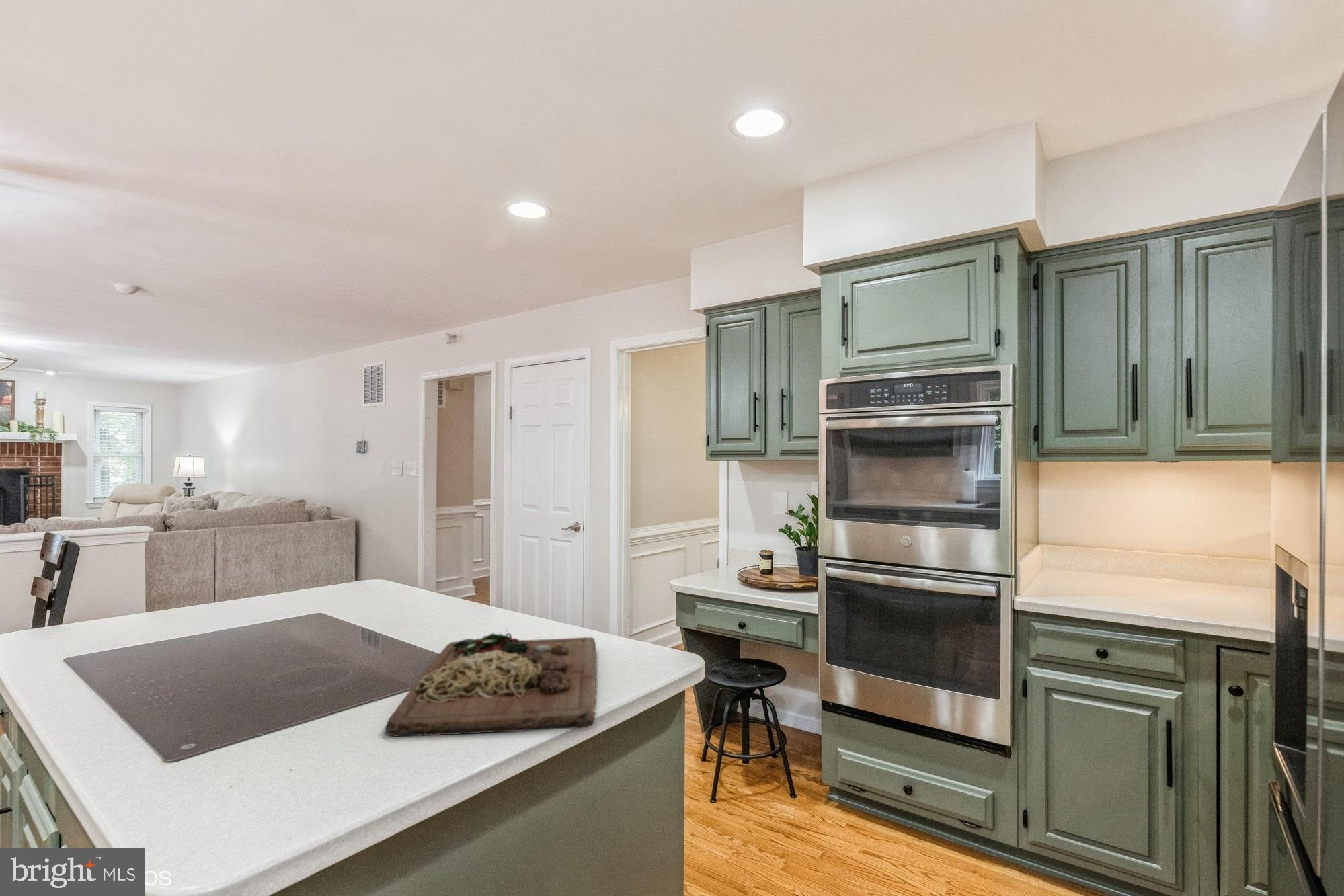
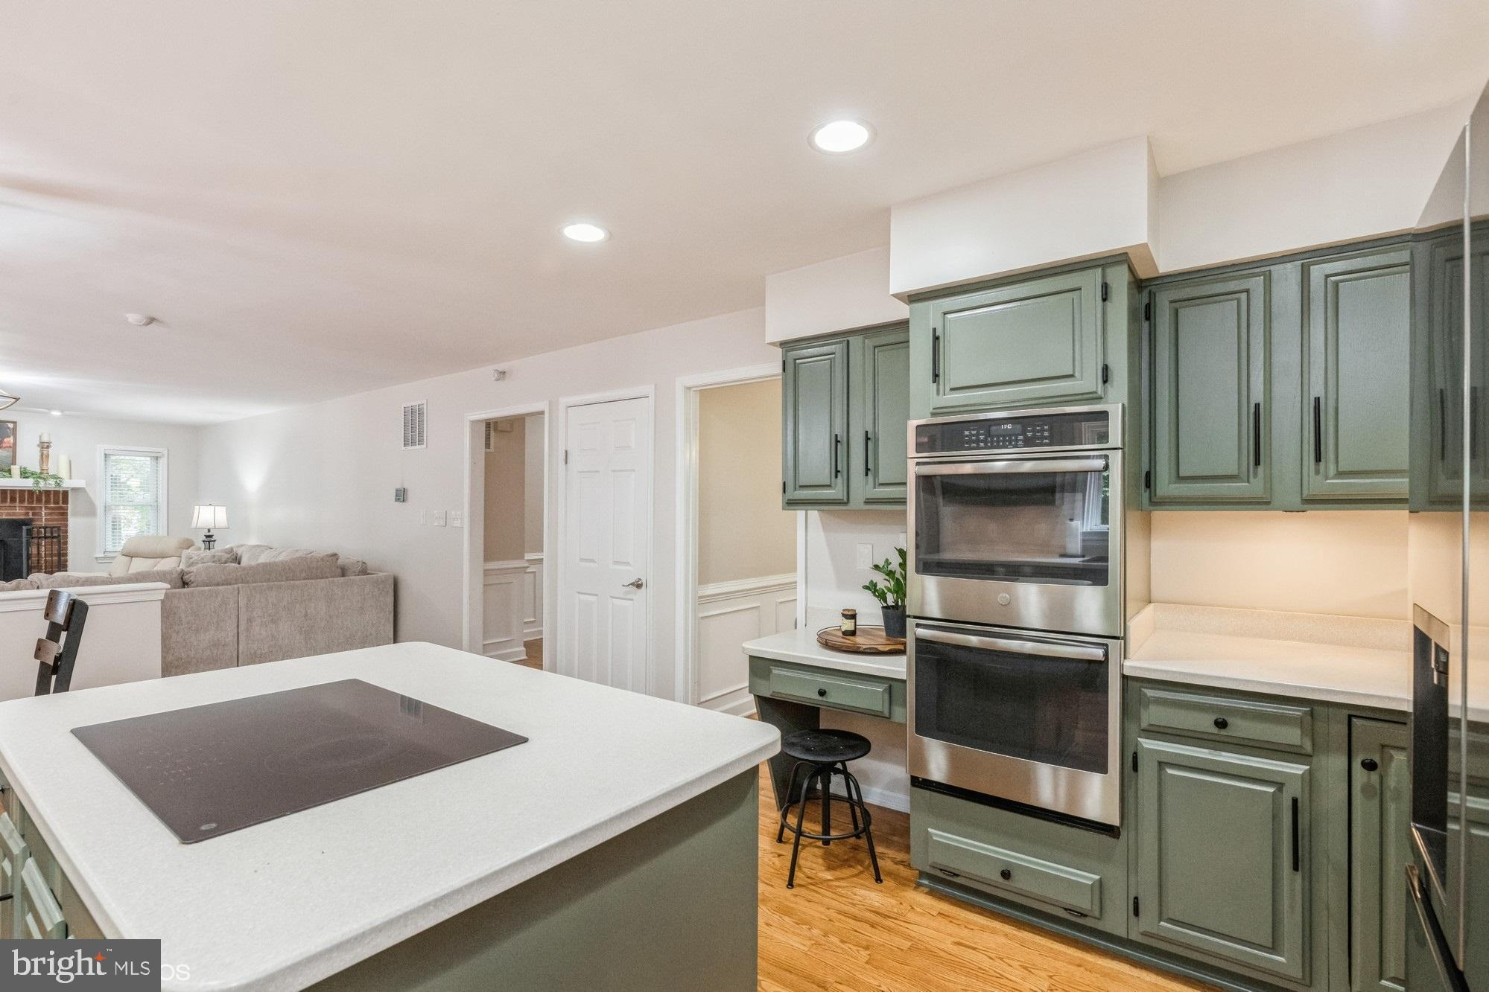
- cutting board (508, 665)
